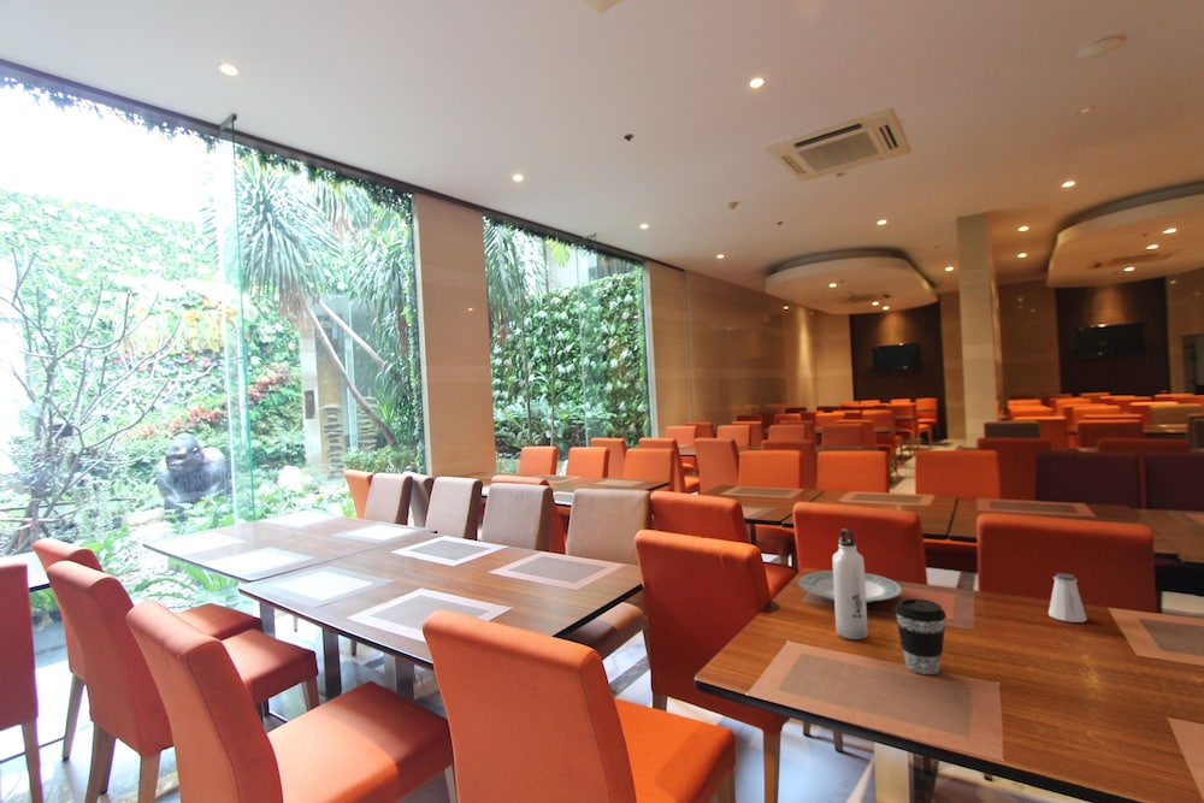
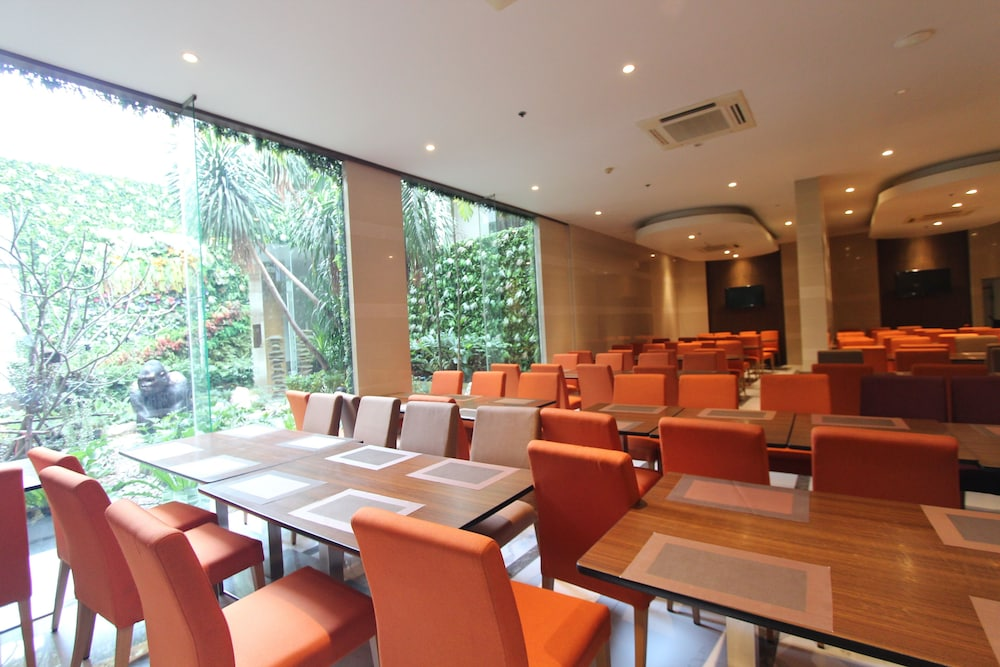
- coffee cup (921, 636)
- plate (833, 590)
- saltshaker (1066, 596)
- water bottle (849, 581)
